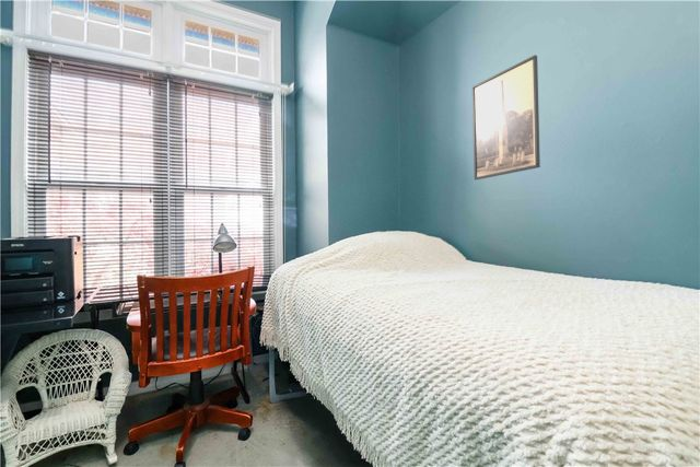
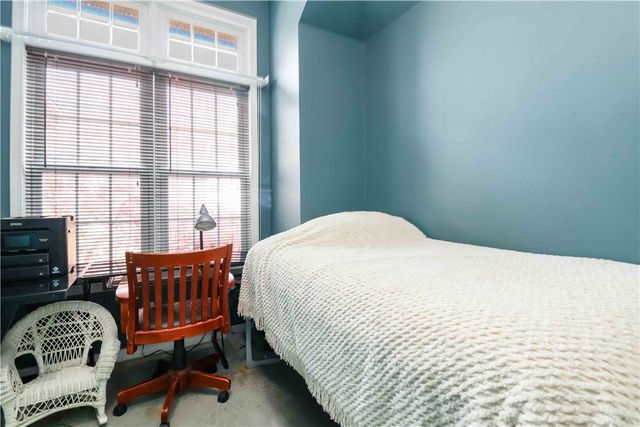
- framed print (502, 122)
